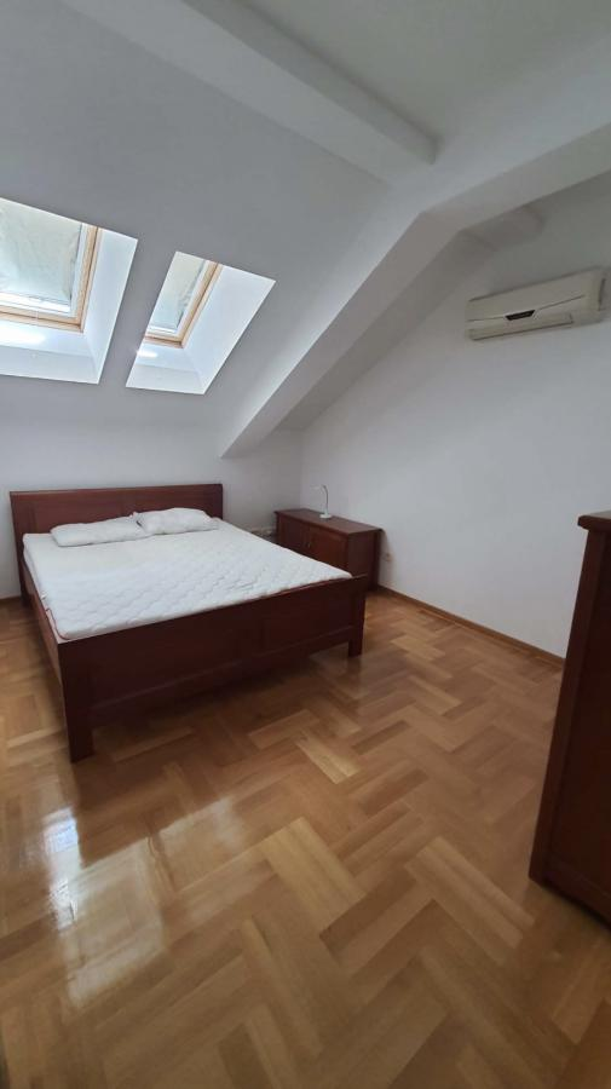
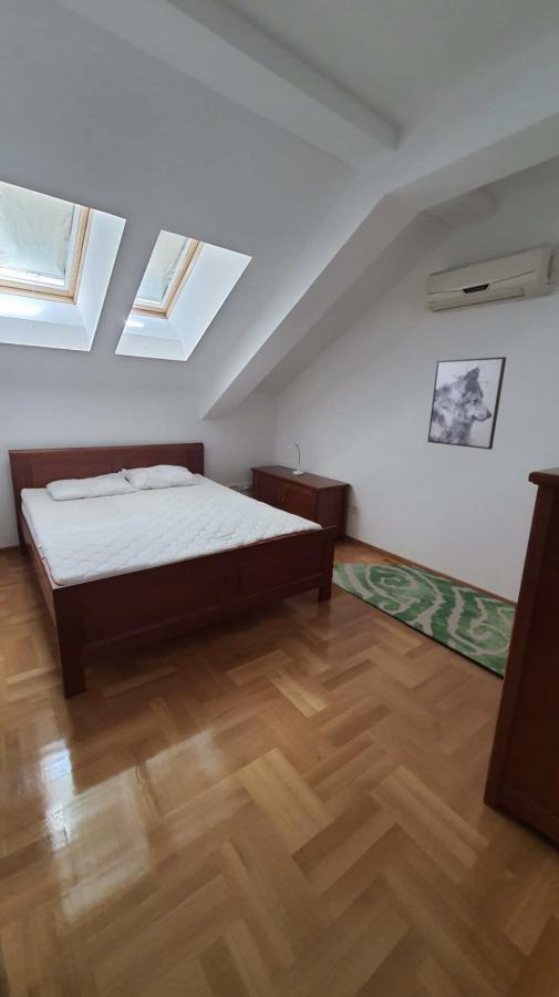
+ rug (392, 582)
+ wall art (463, 403)
